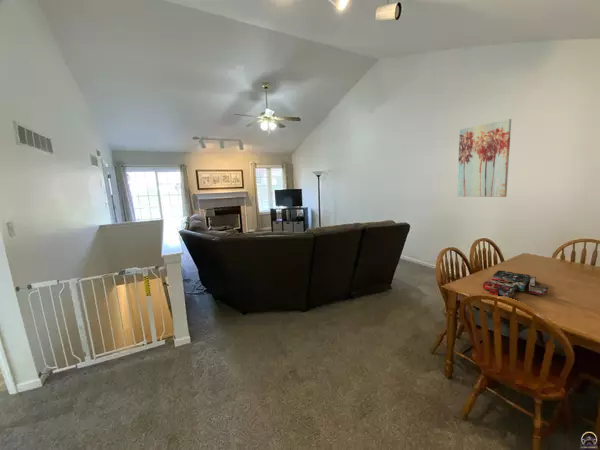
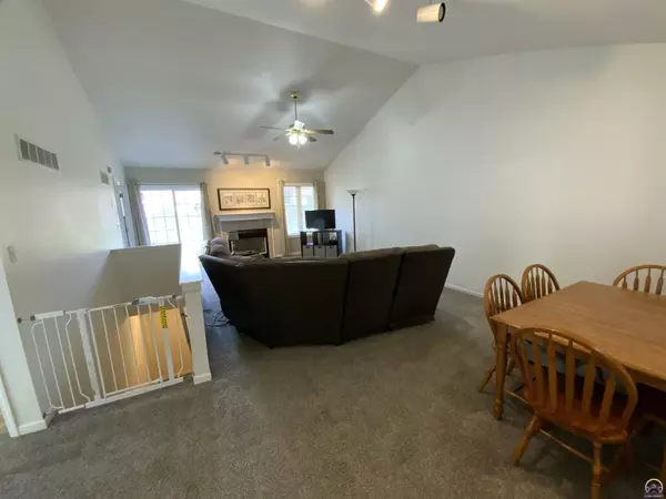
- wall art (481, 161)
- board game (515, 285)
